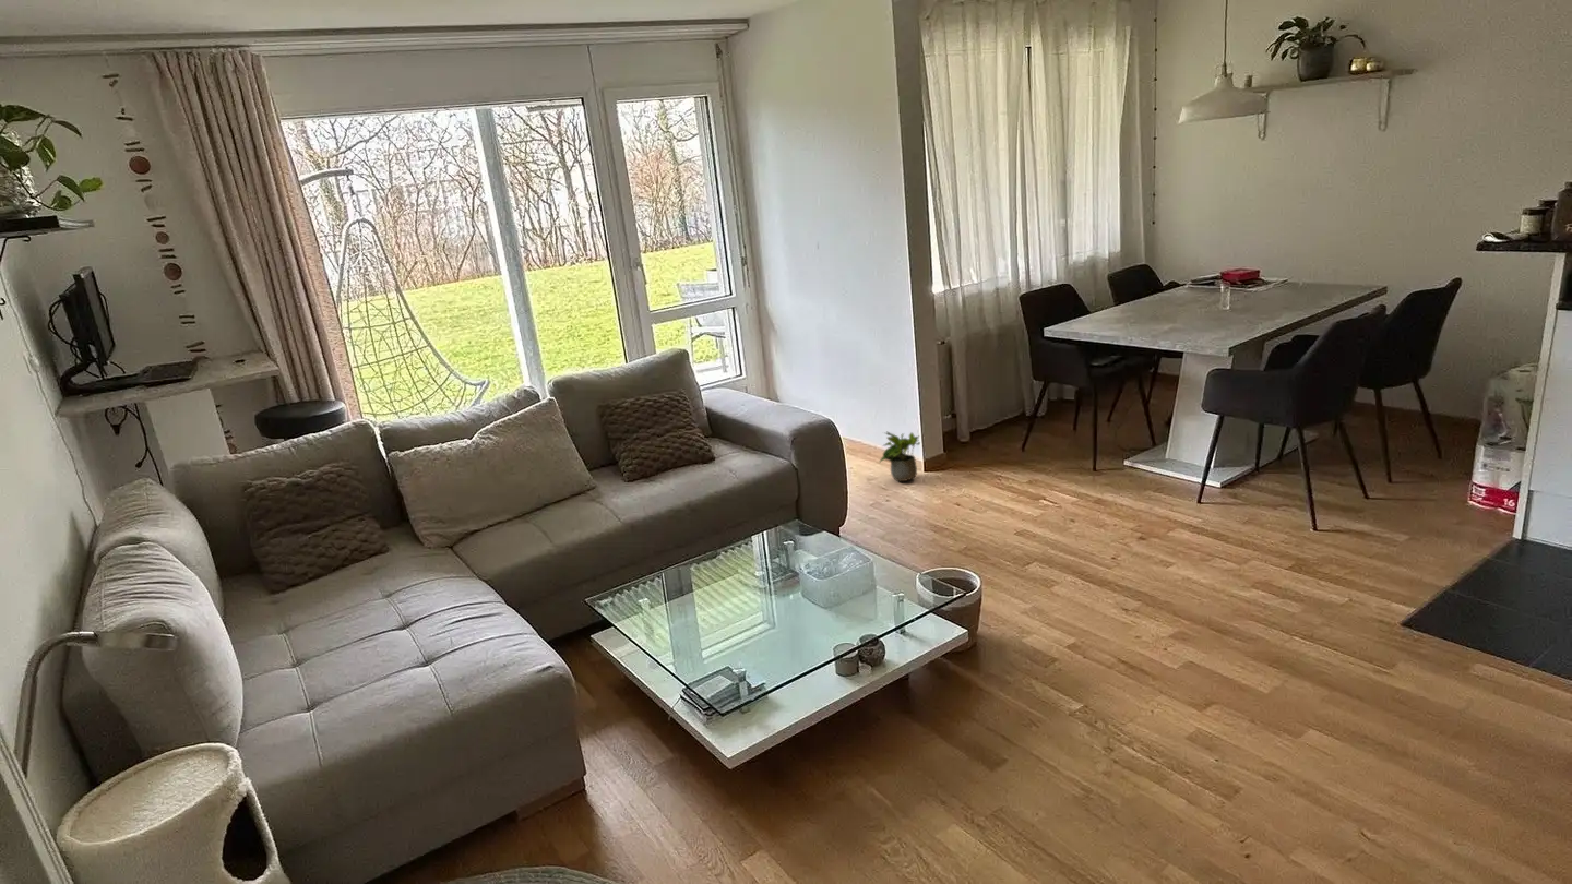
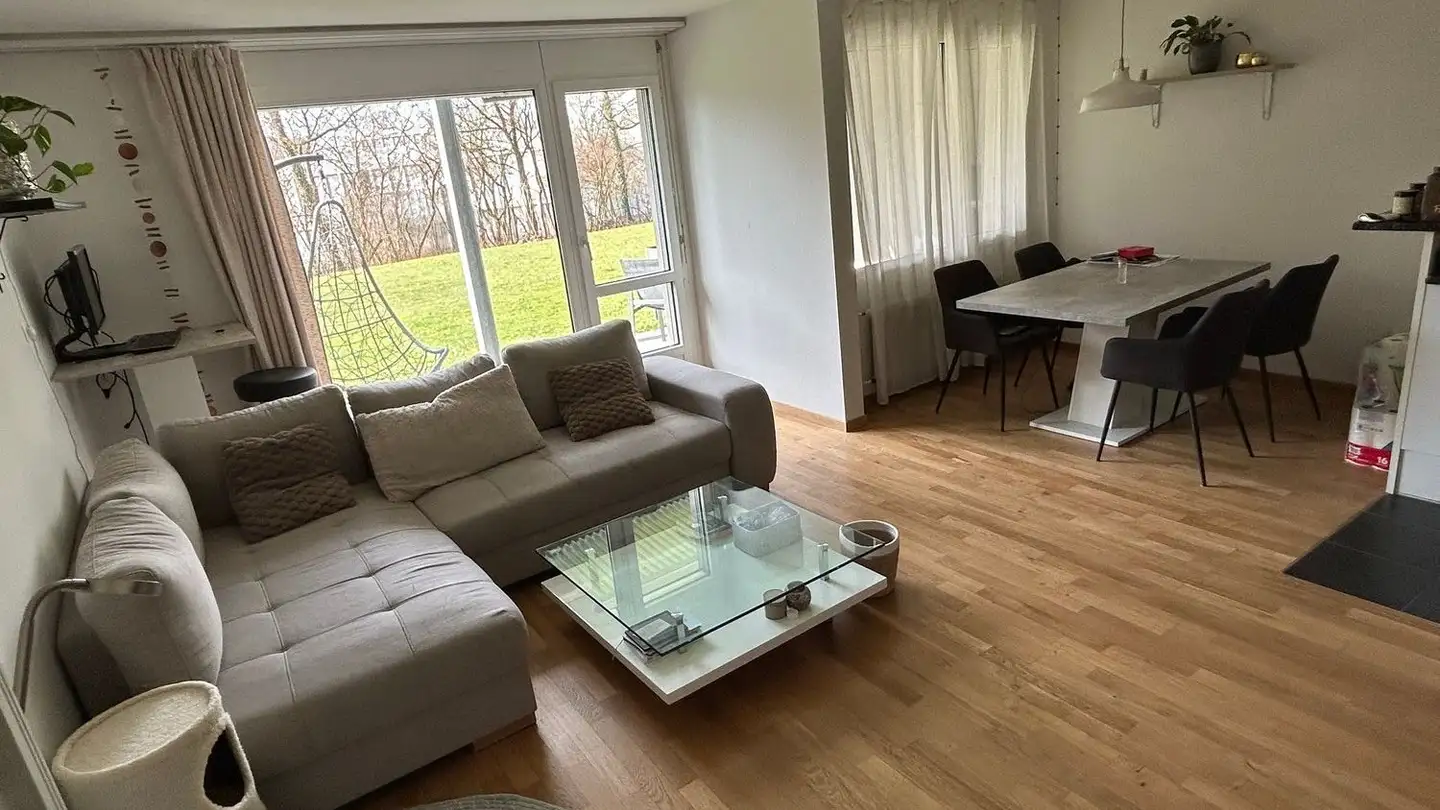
- potted plant (898, 454)
